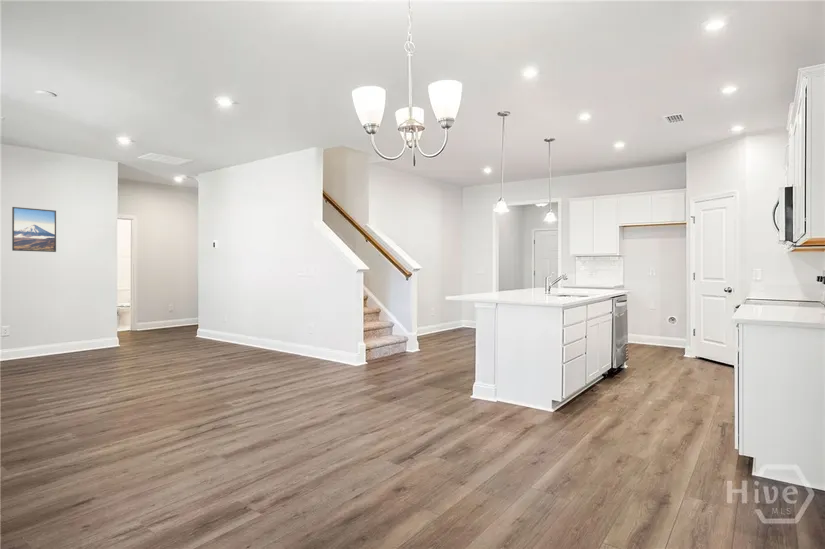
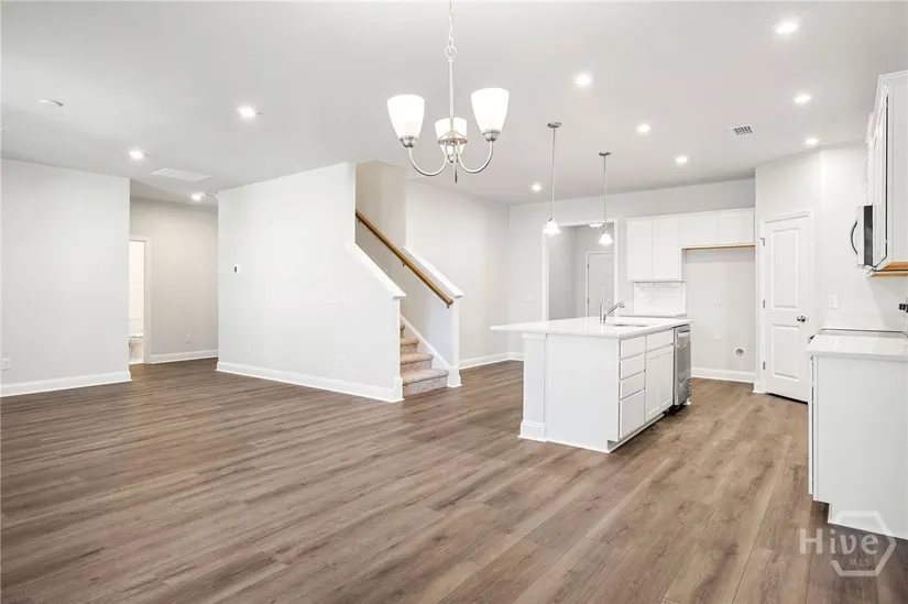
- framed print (34, 230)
